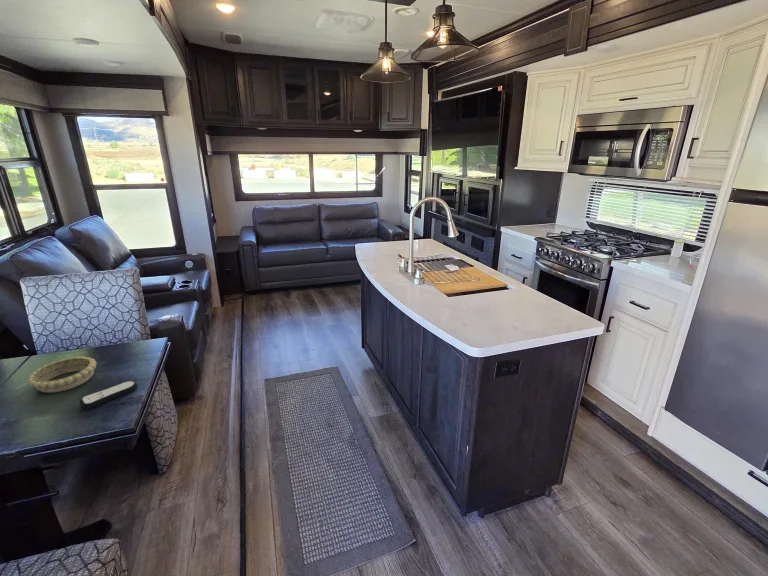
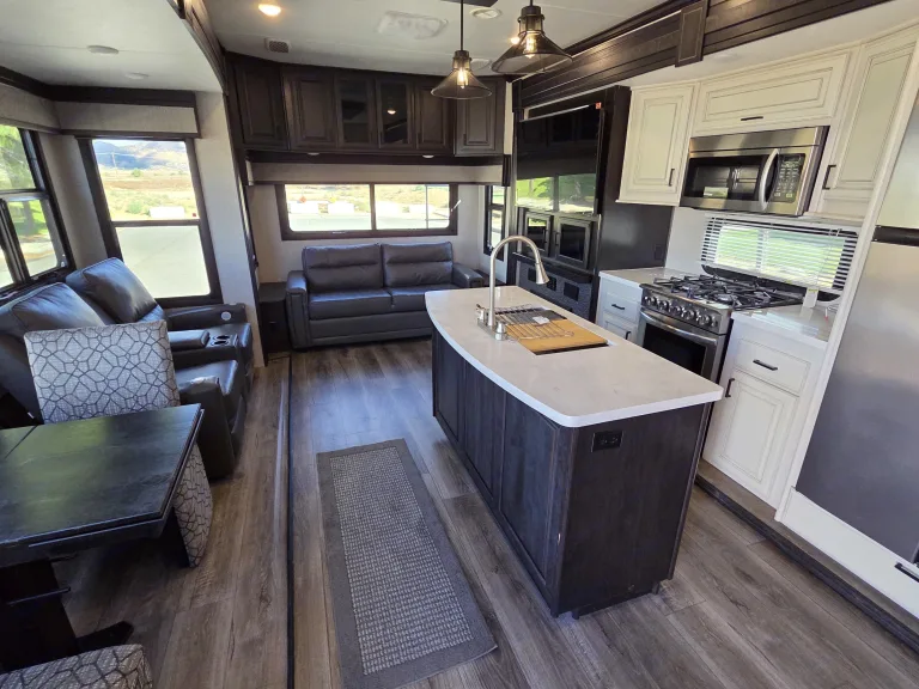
- remote control (109, 393)
- decorative bowl (63, 373)
